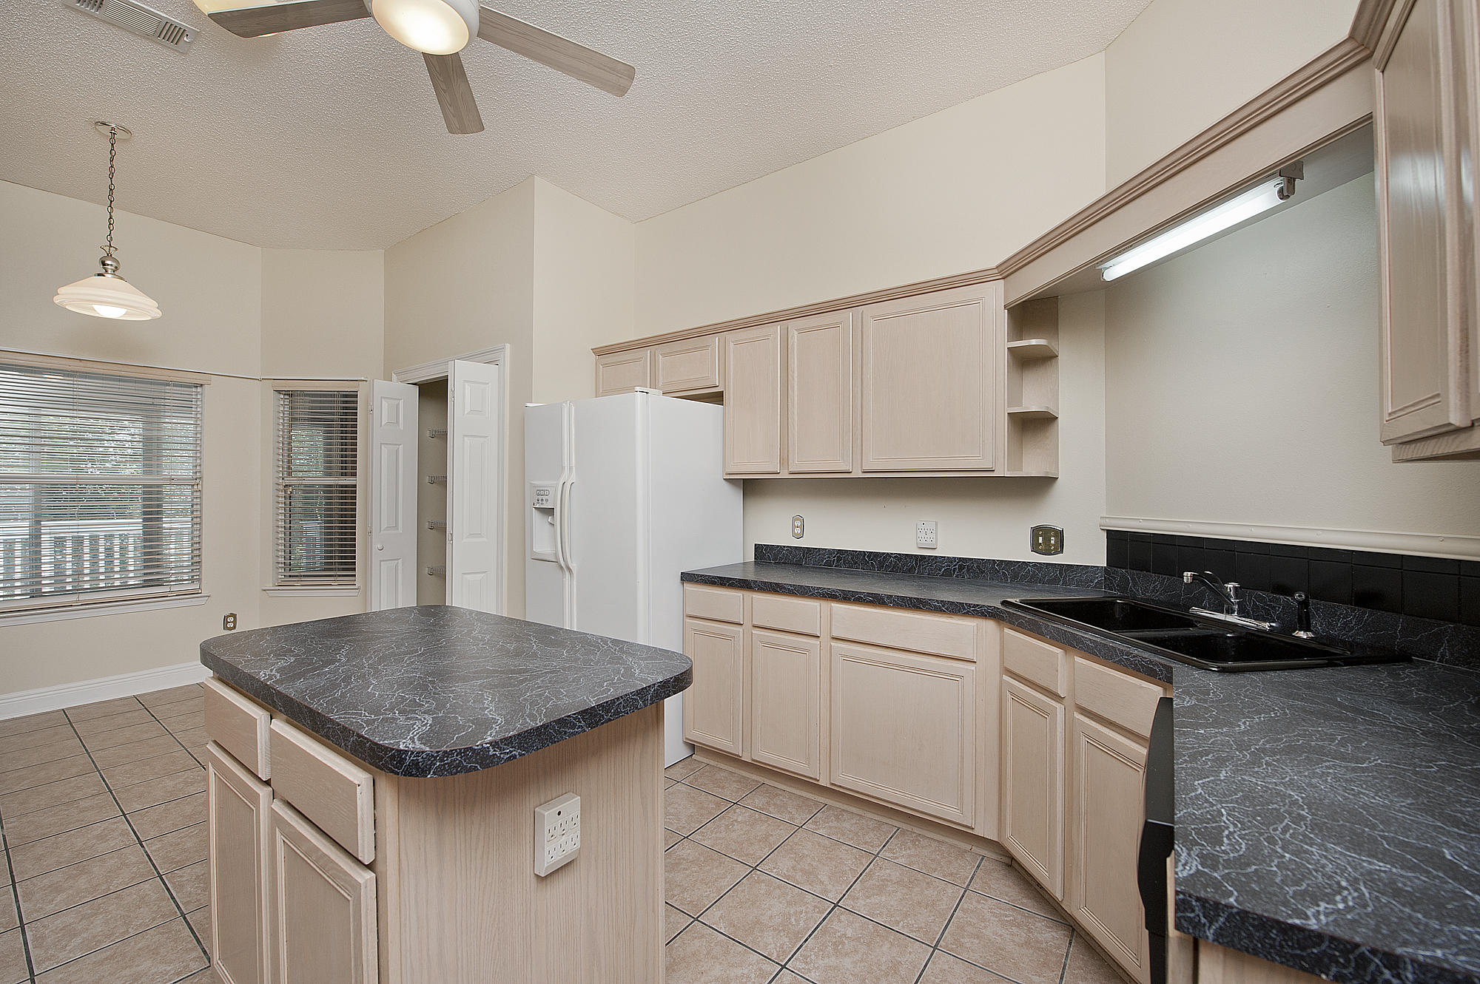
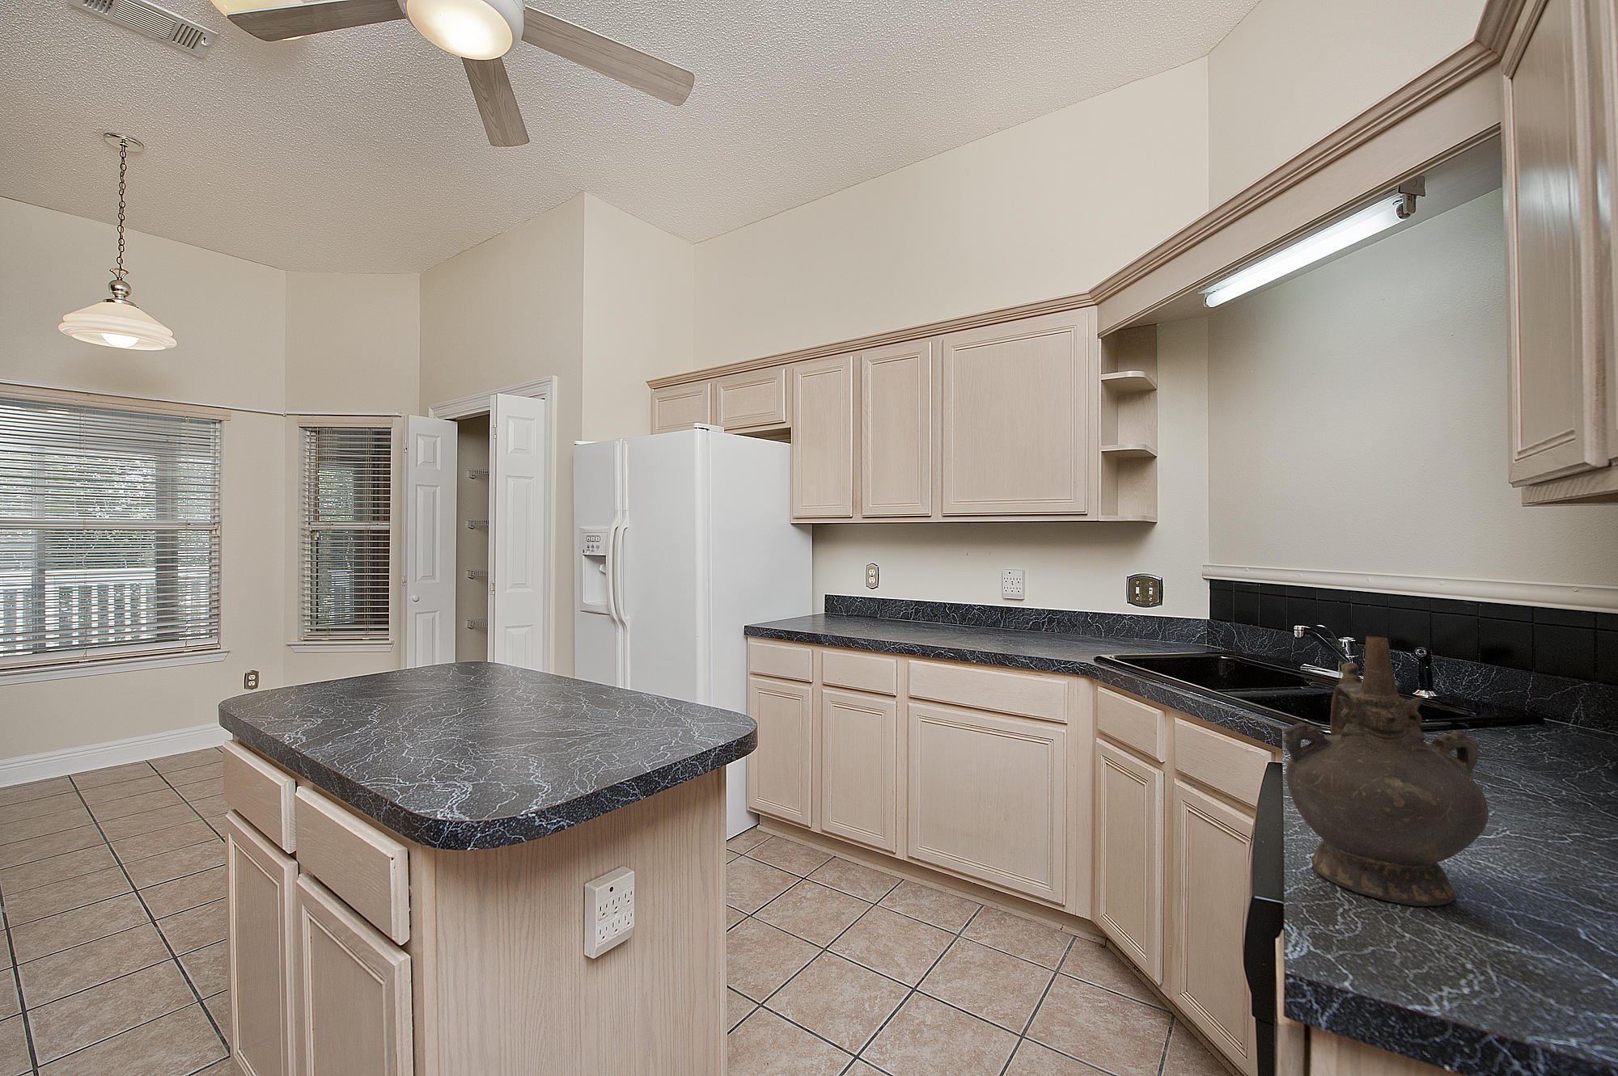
+ ceremonial vessel (1374, 755)
